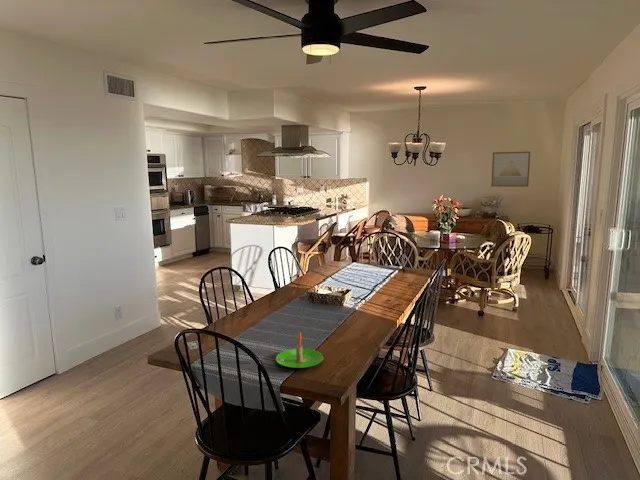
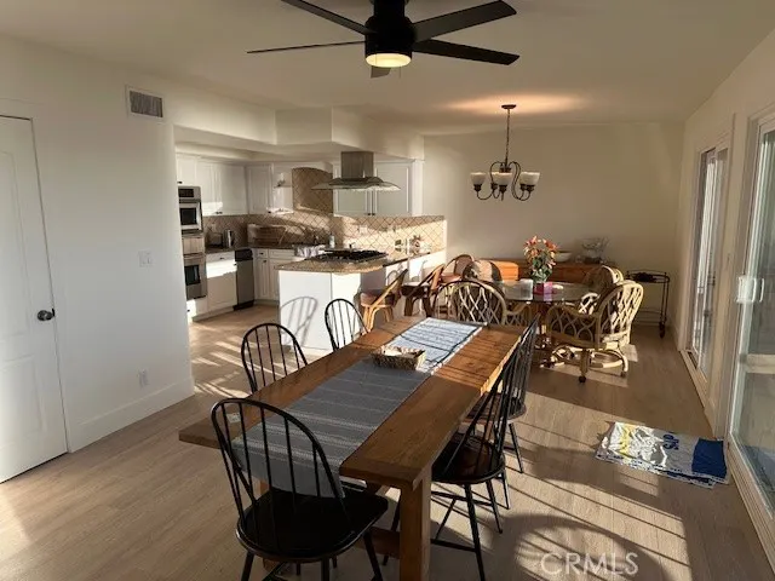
- candle (299, 346)
- wall art (510, 169)
